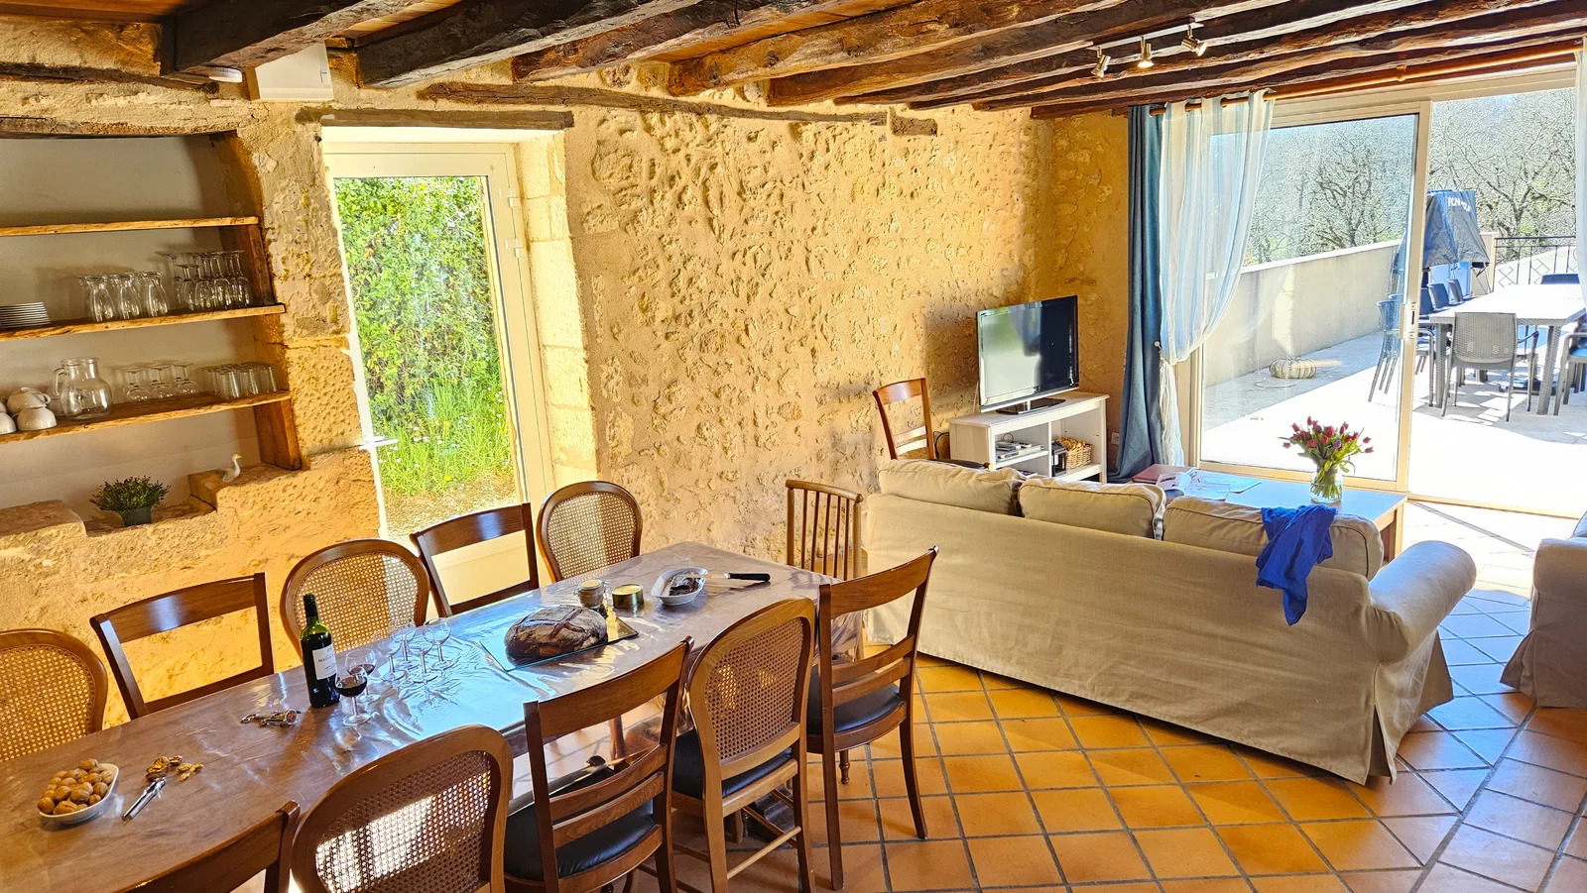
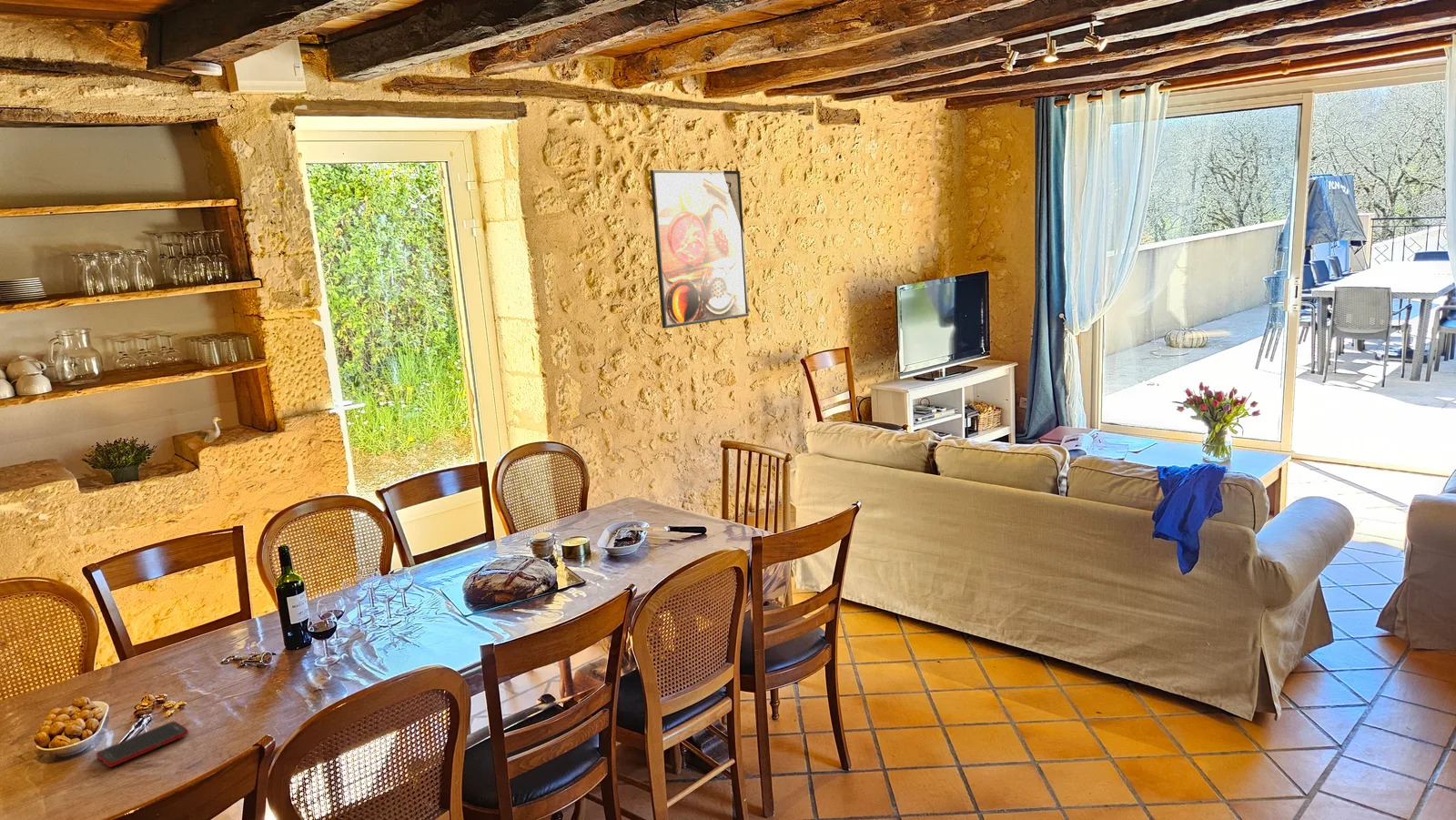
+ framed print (702, 247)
+ cell phone (143, 743)
